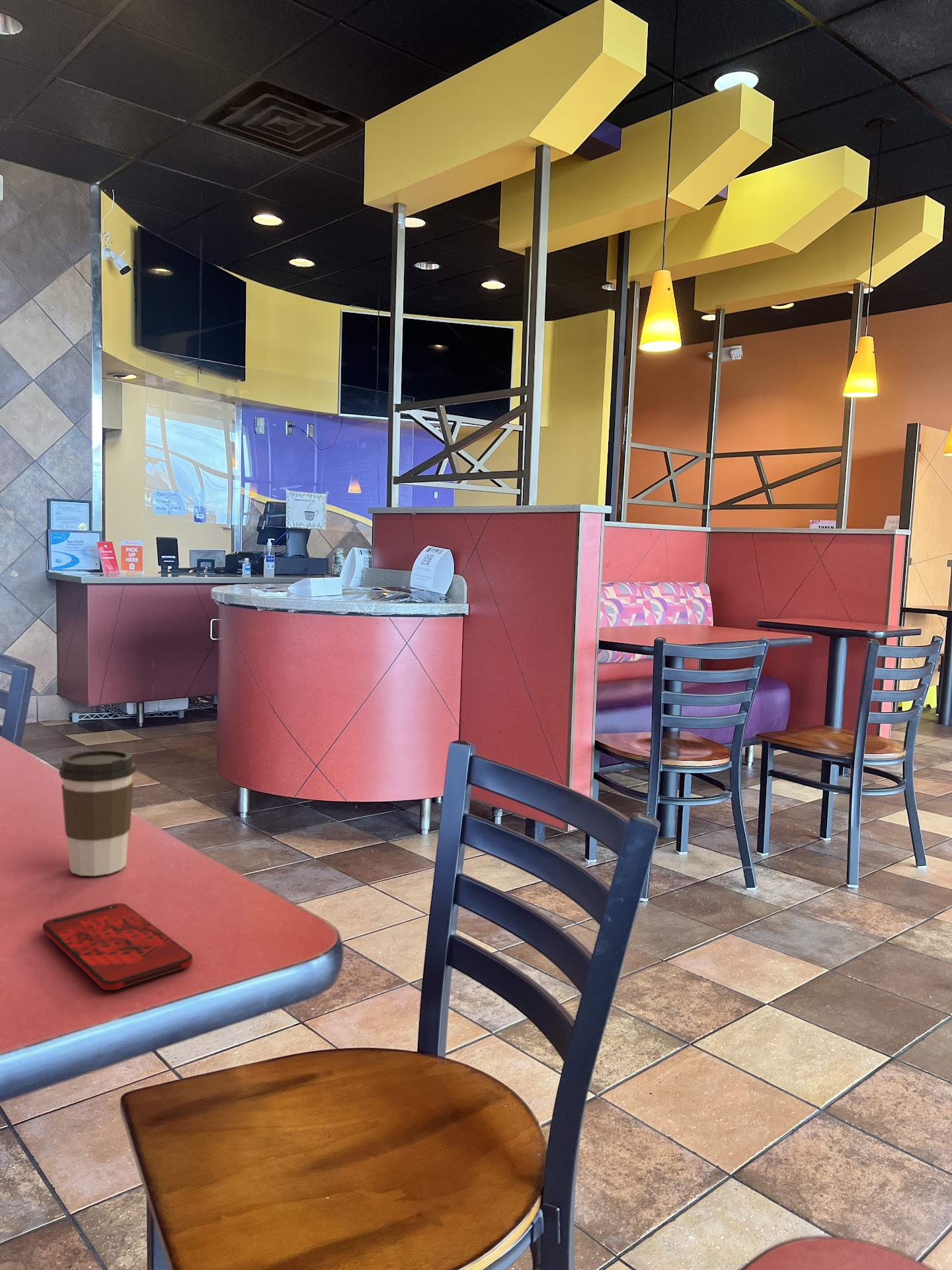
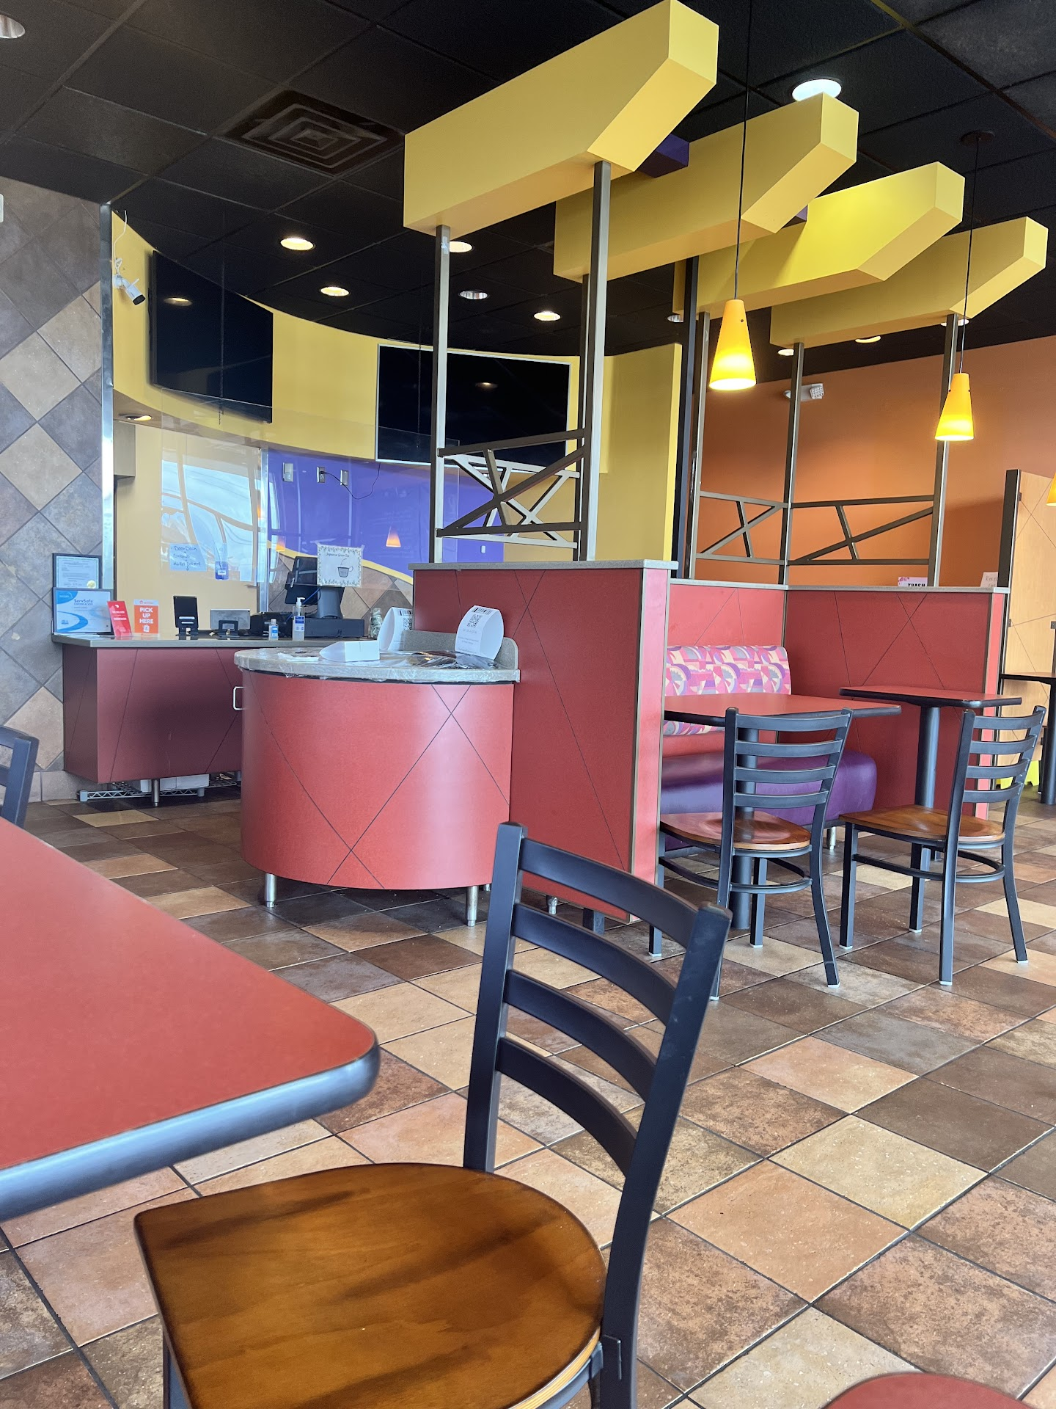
- coffee cup (98, 812)
- smartphone (115, 943)
